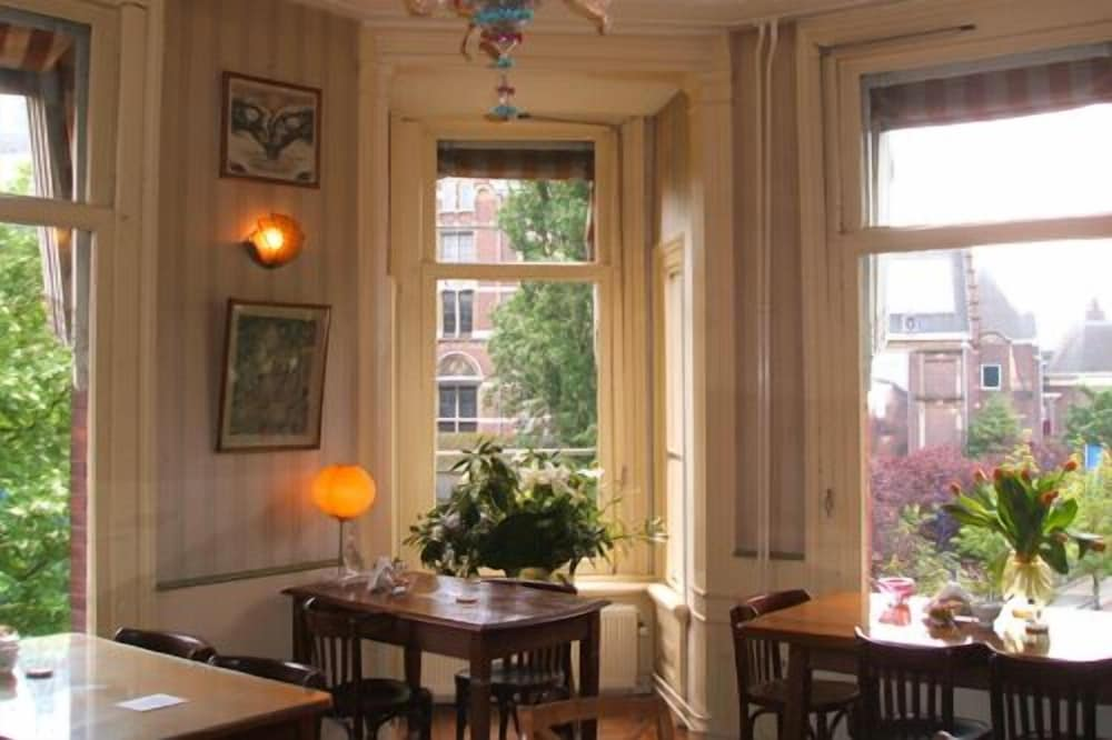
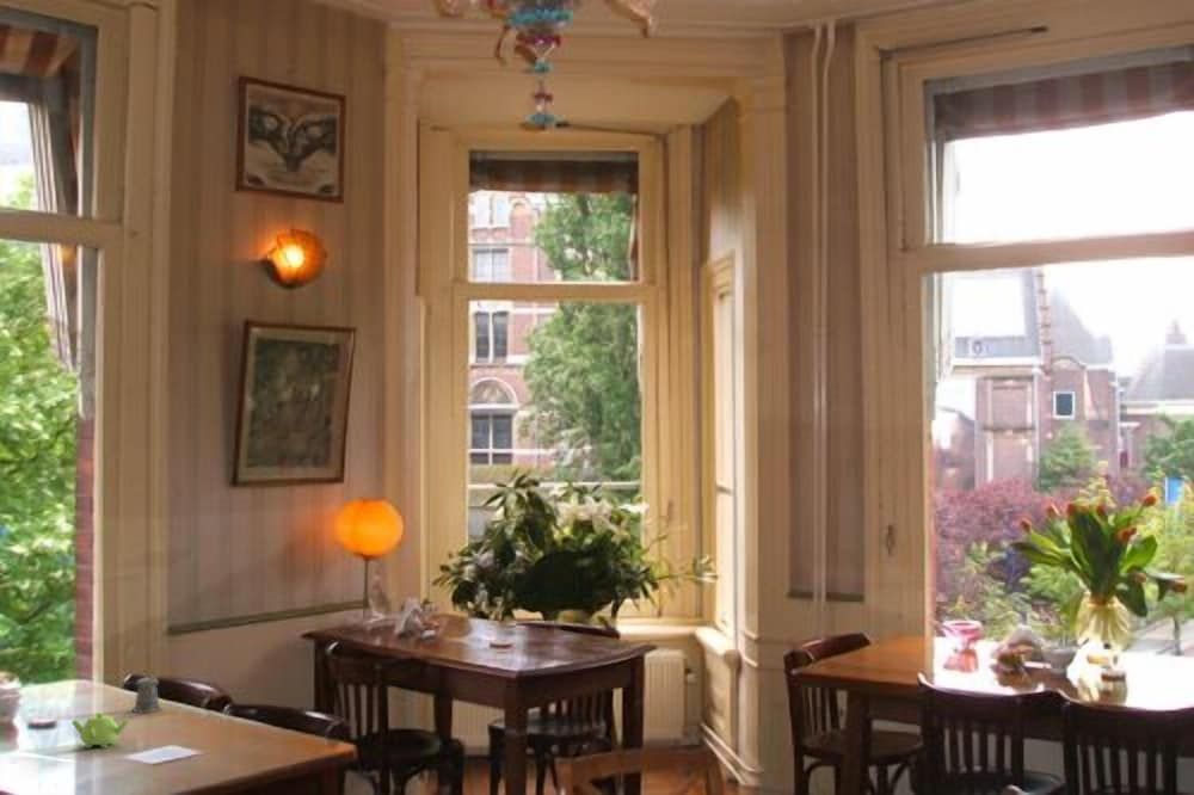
+ pepper shaker (143, 692)
+ teapot (98, 729)
